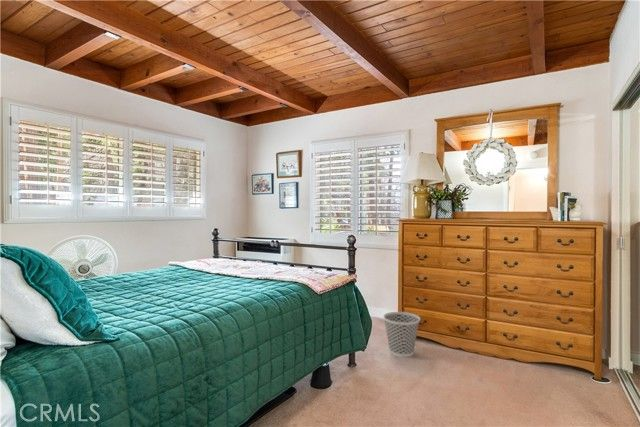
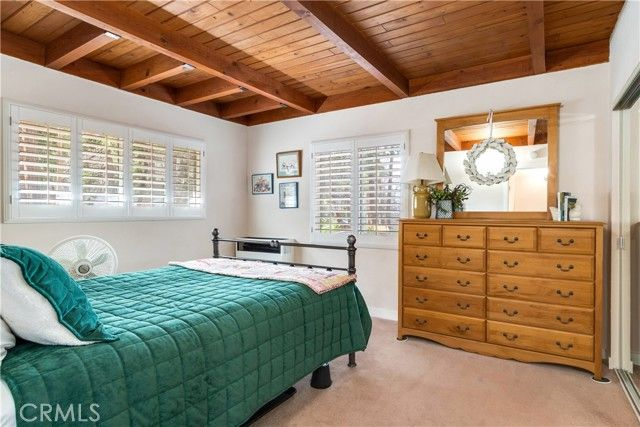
- wastebasket (401, 334)
